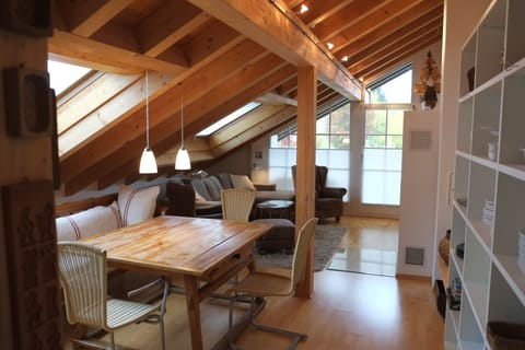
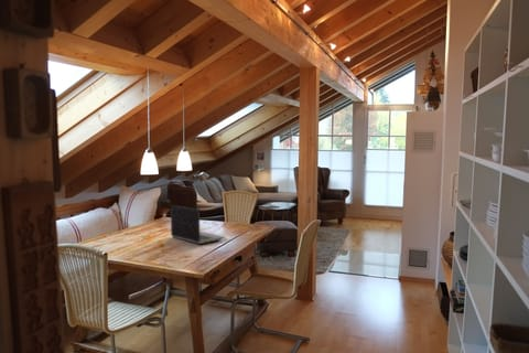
+ laptop computer (197, 222)
